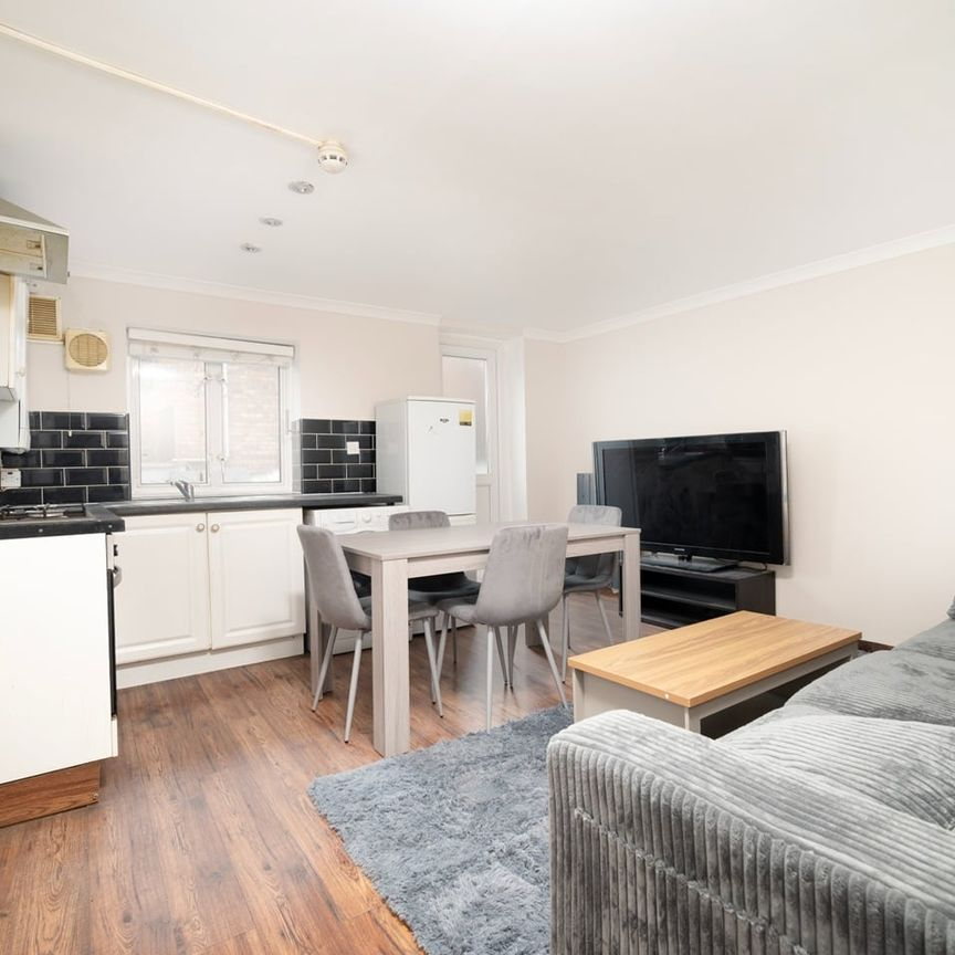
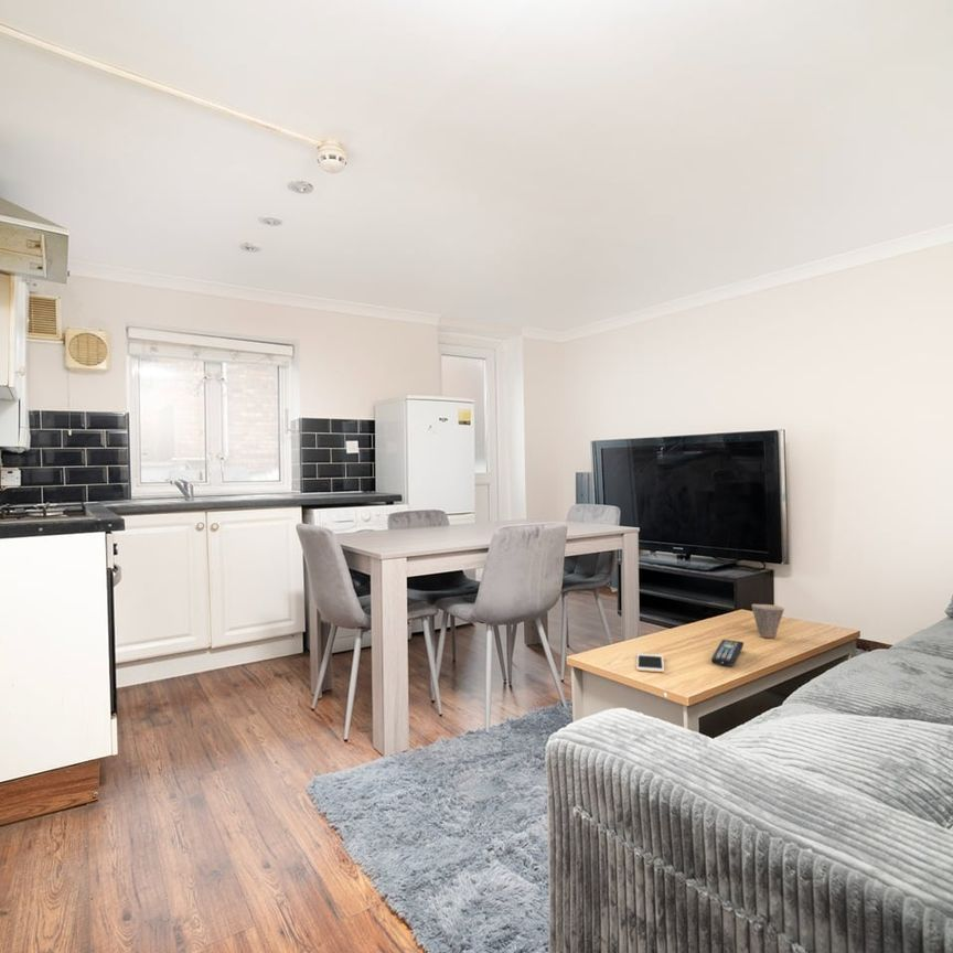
+ cup (768, 621)
+ remote control (728, 651)
+ cell phone (650, 662)
